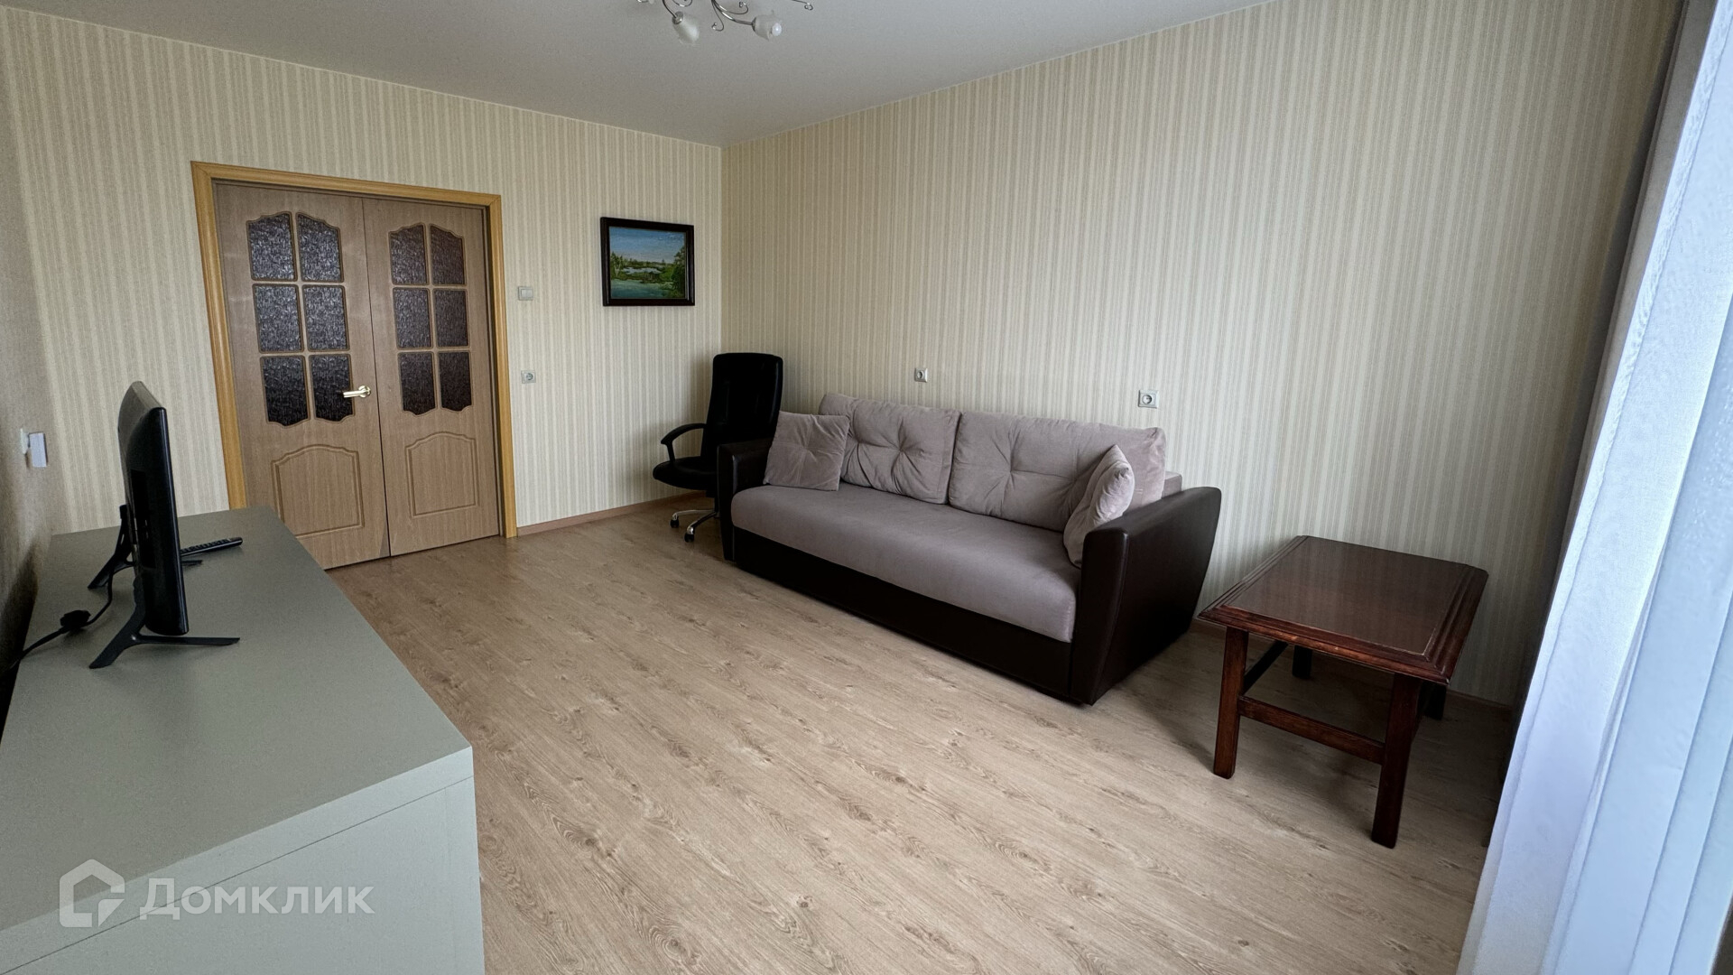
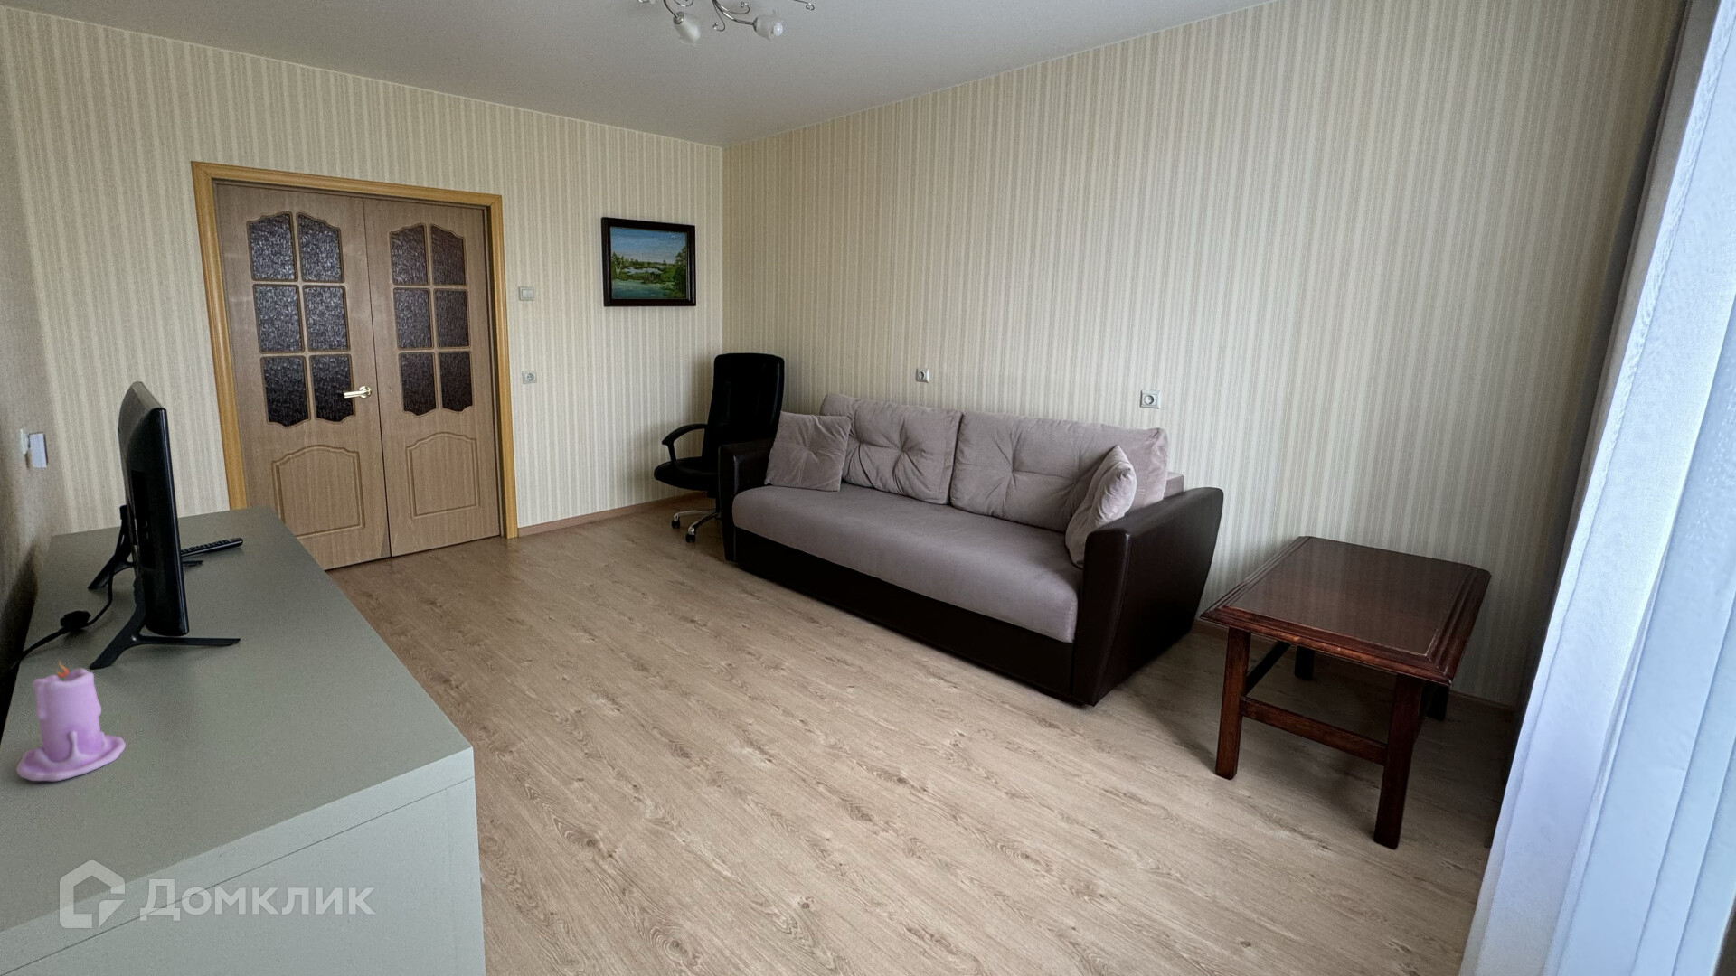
+ candle (66, 711)
